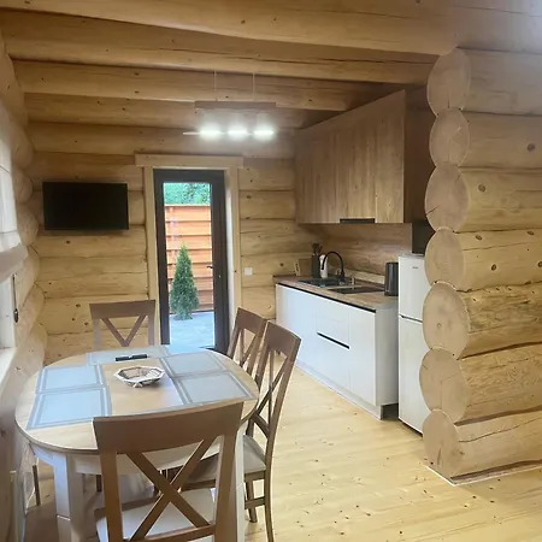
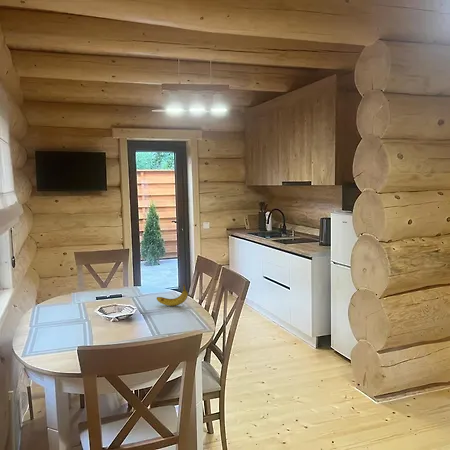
+ fruit (174, 298)
